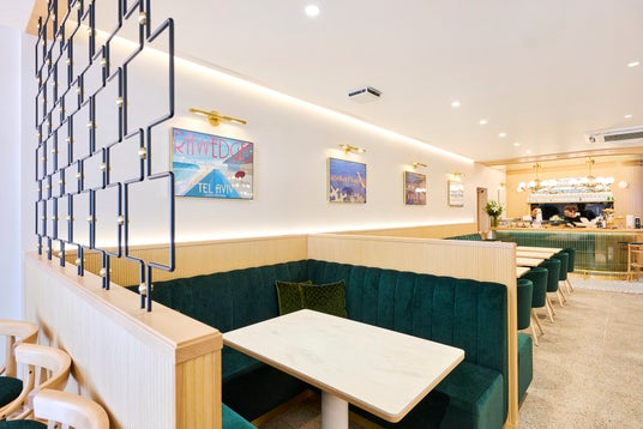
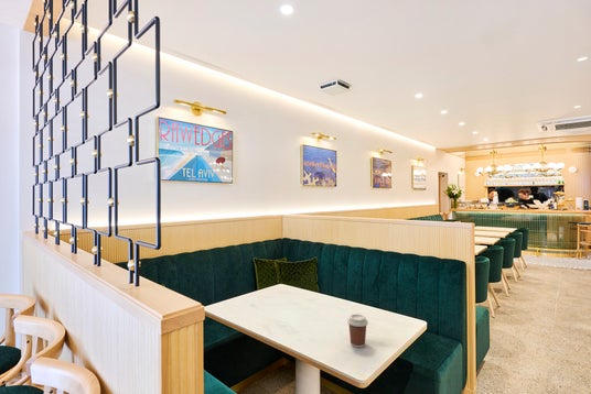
+ coffee cup (357, 330)
